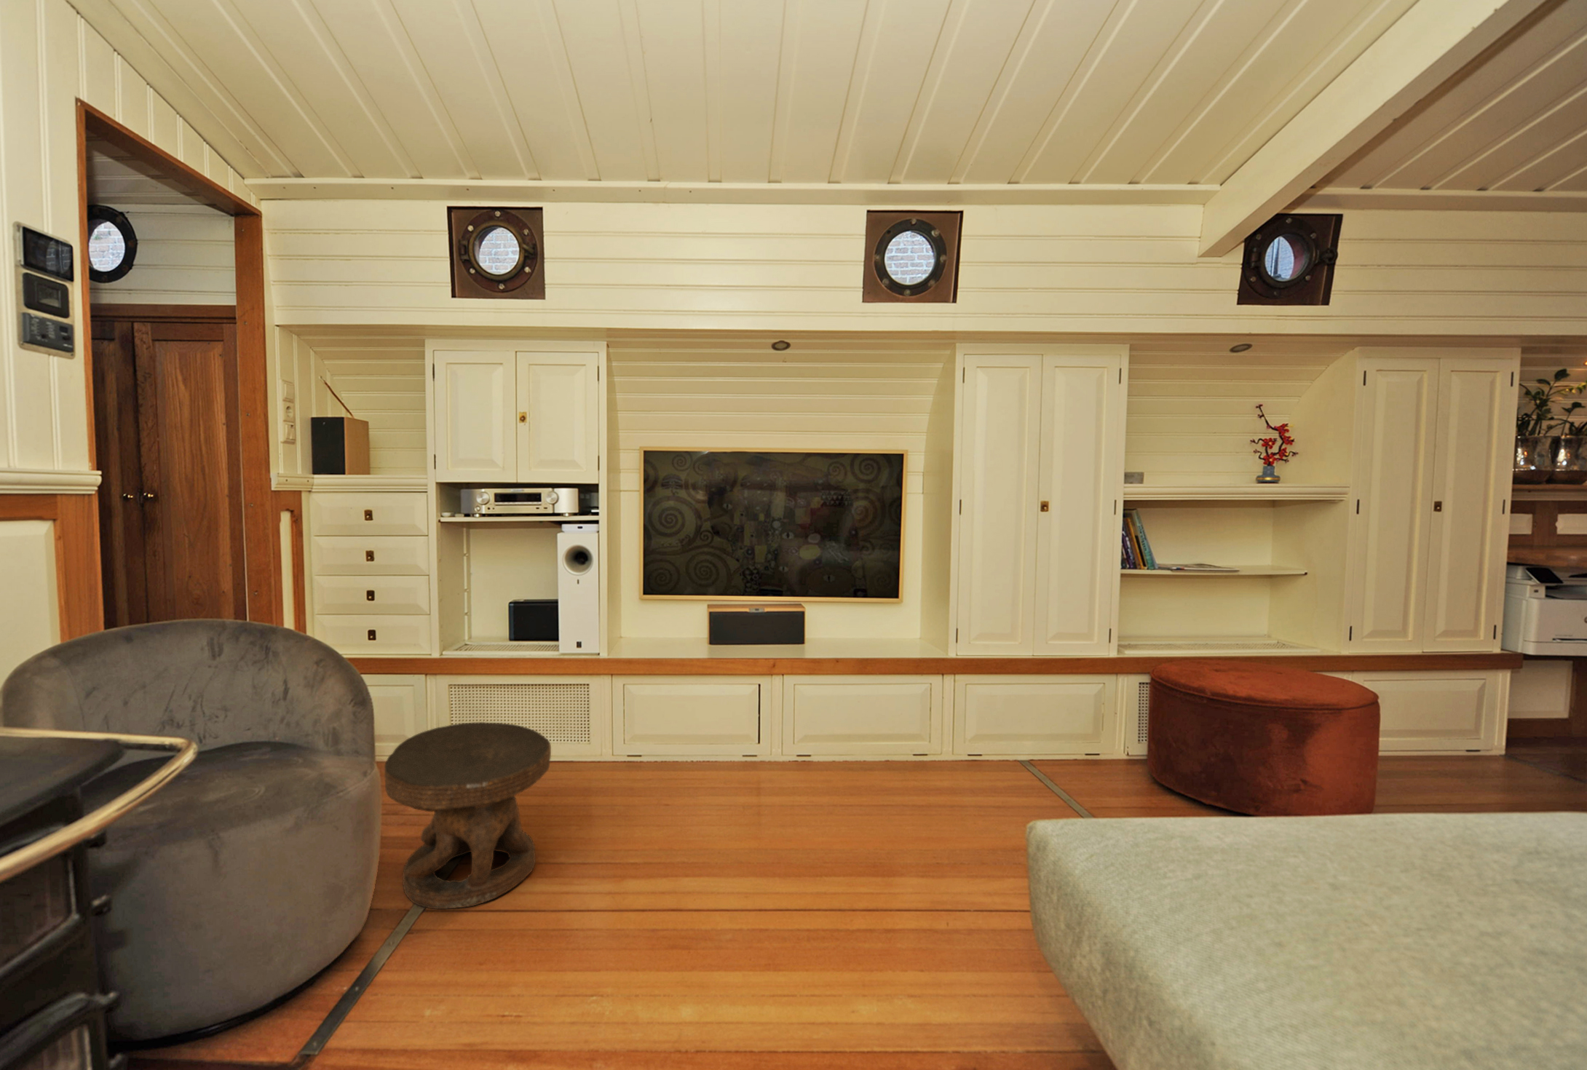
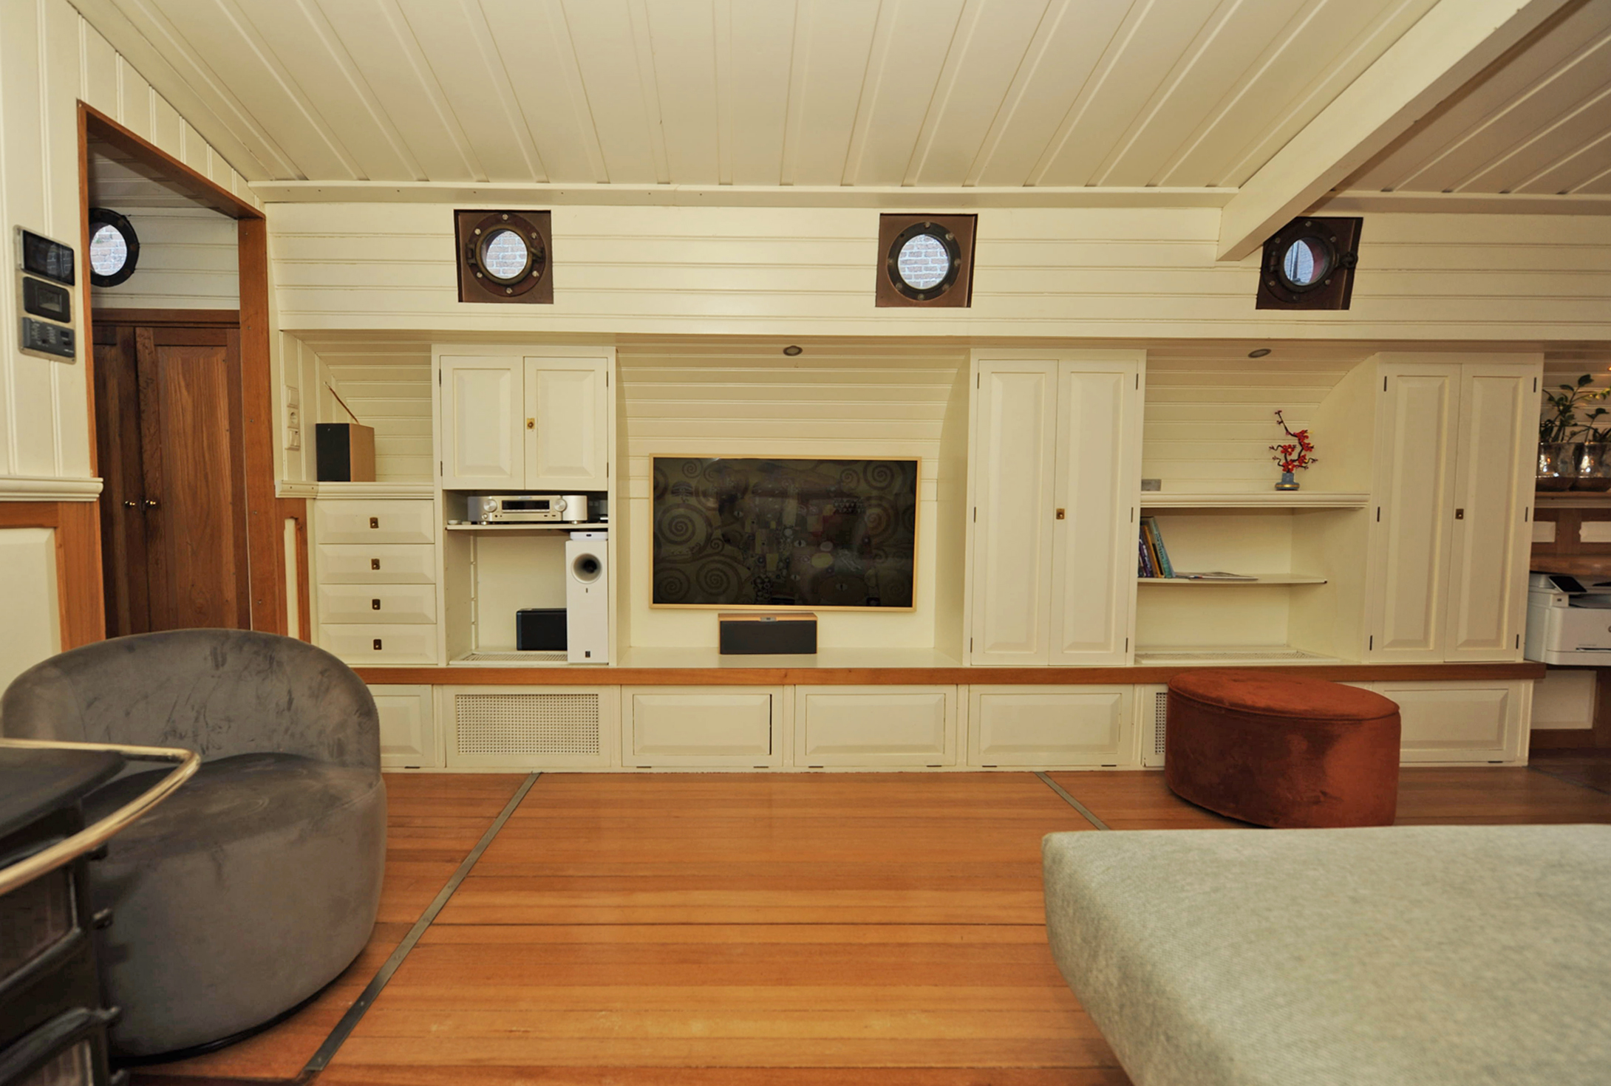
- side table (470, 808)
